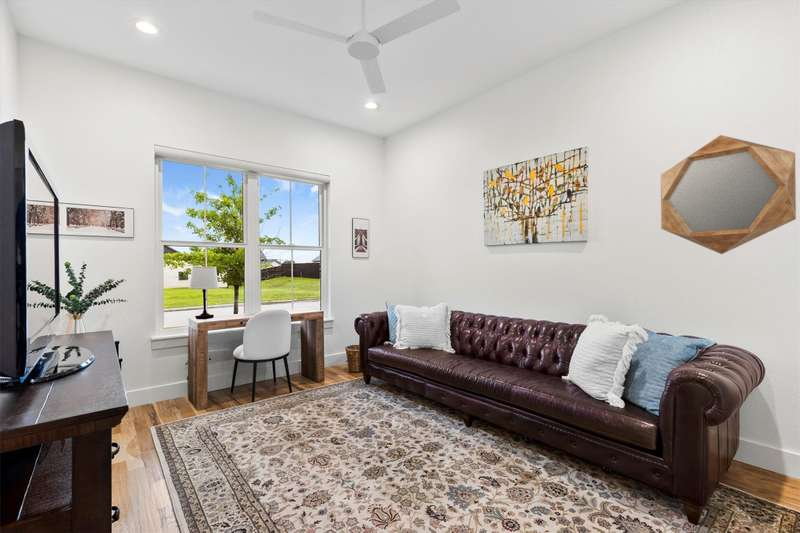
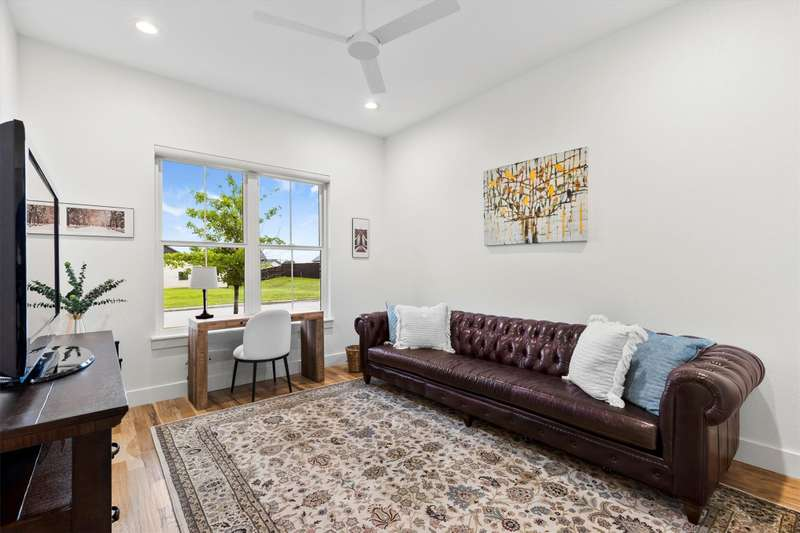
- home mirror (719, 193)
